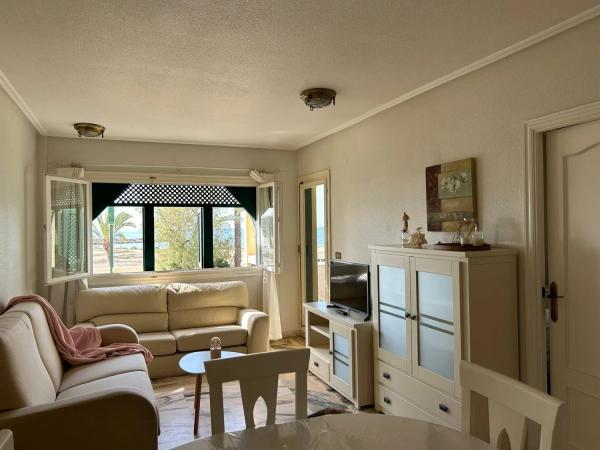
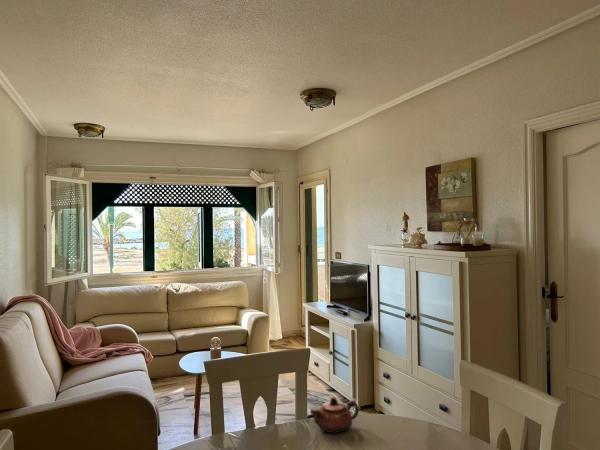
+ teapot (335, 412)
